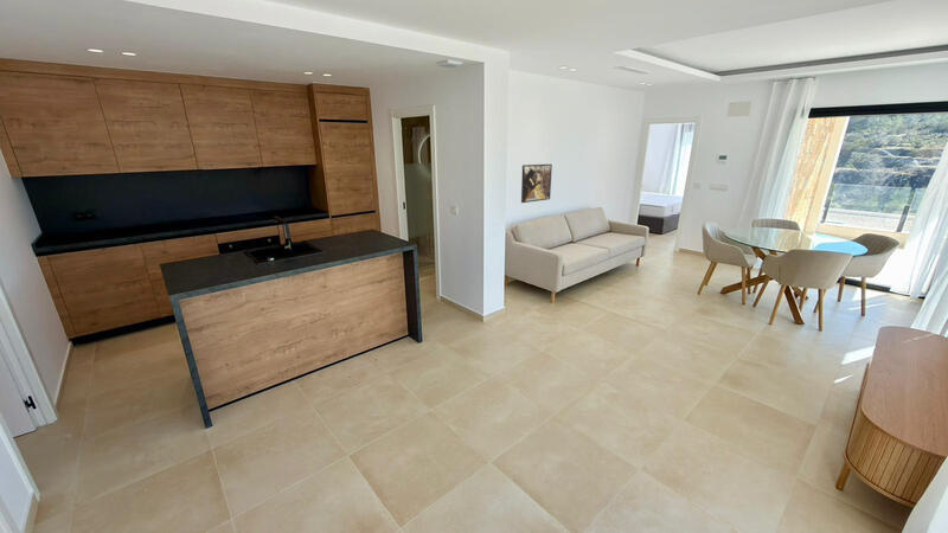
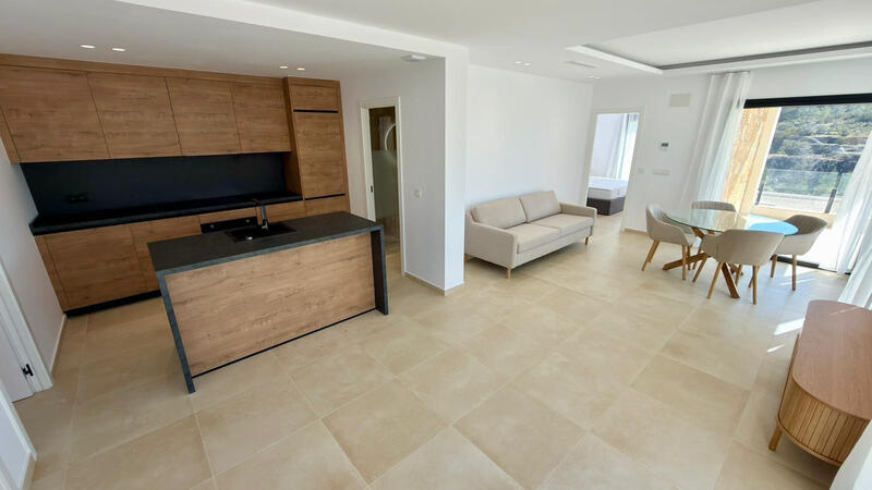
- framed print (537, 182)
